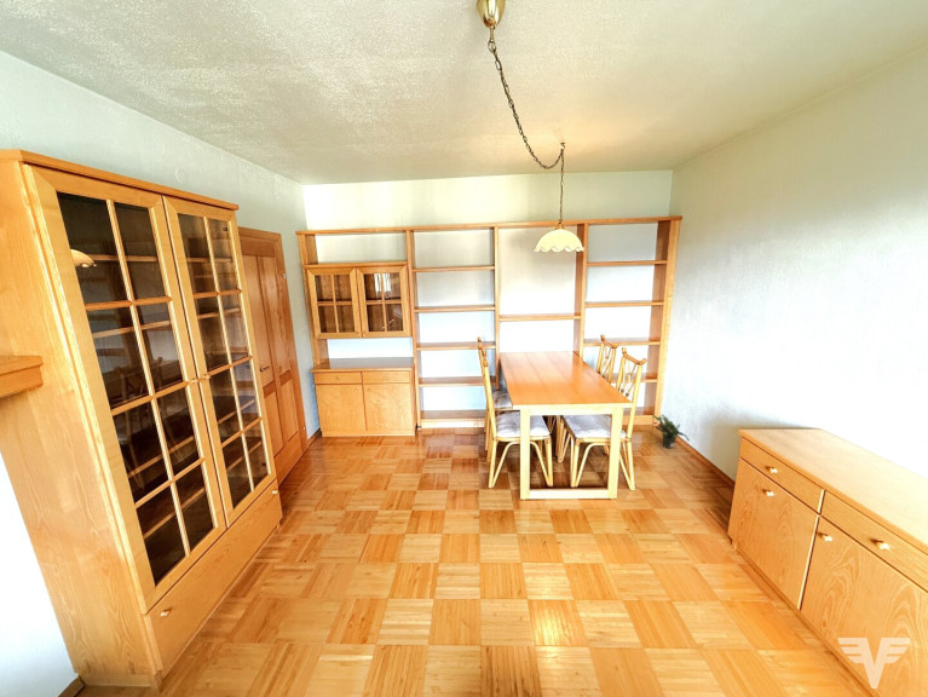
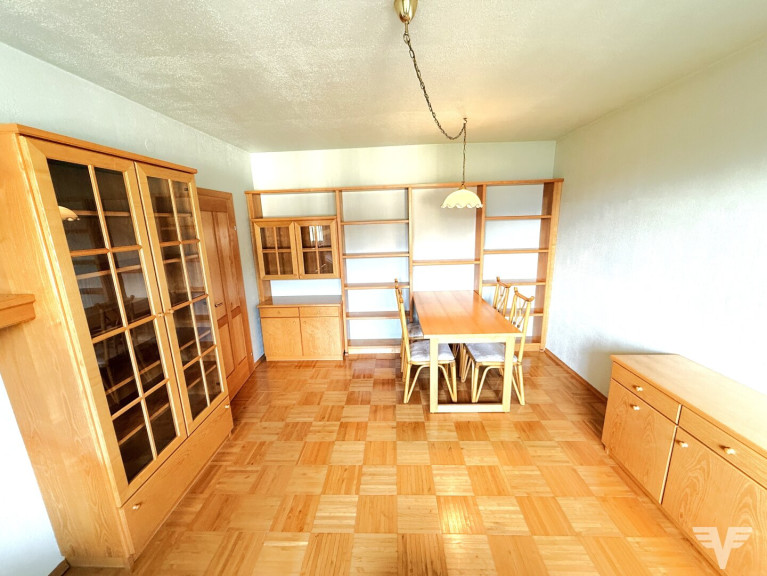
- potted plant (668, 432)
